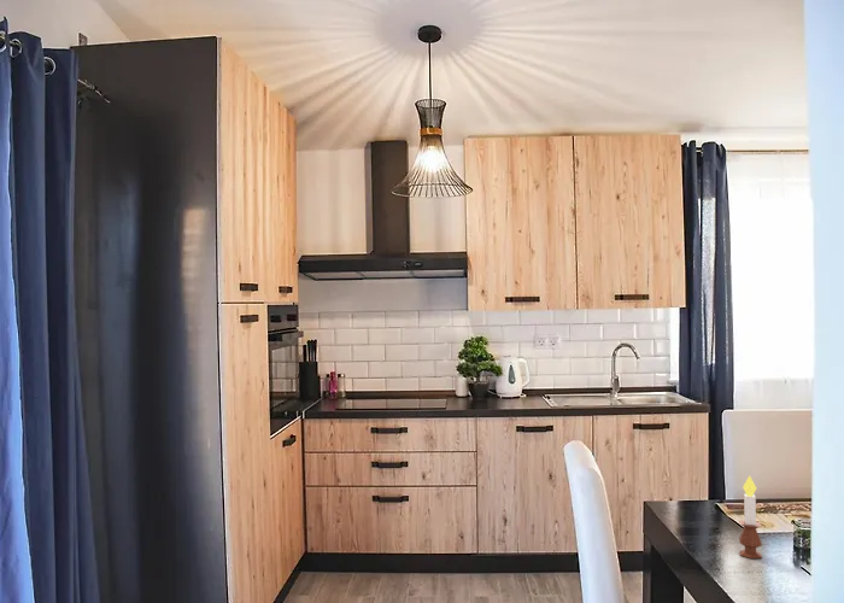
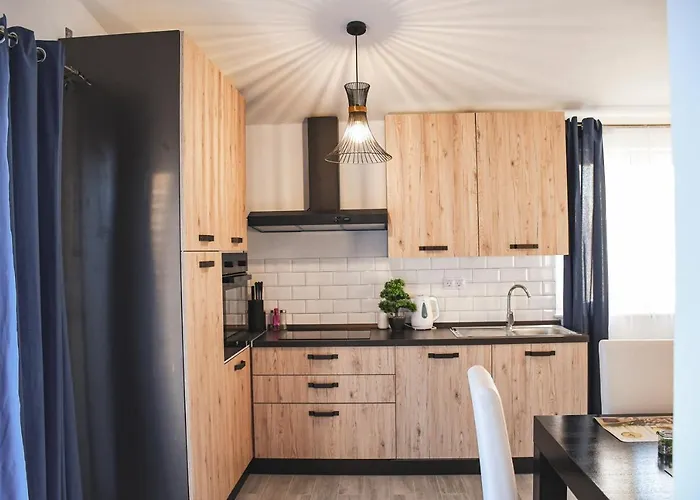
- candle (750, 514)
